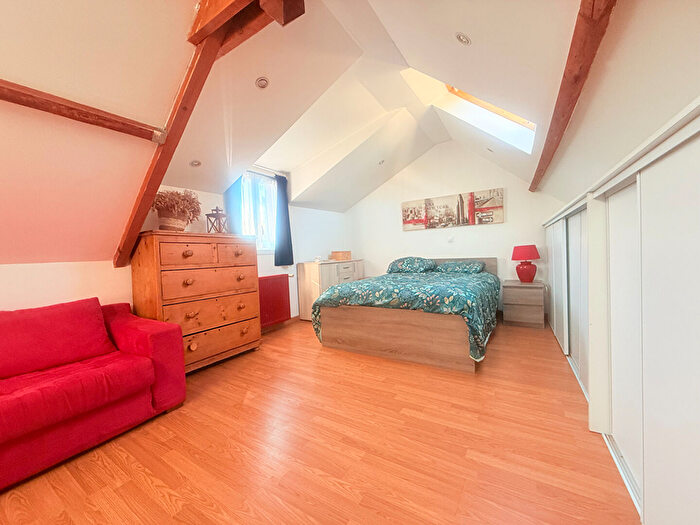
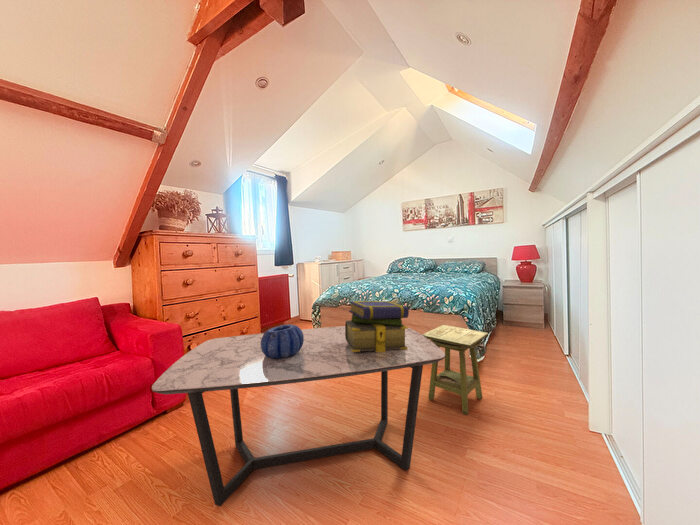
+ decorative bowl (282, 339)
+ coffee table (313, 380)
+ stack of books (375, 322)
+ side table (460, 366)
